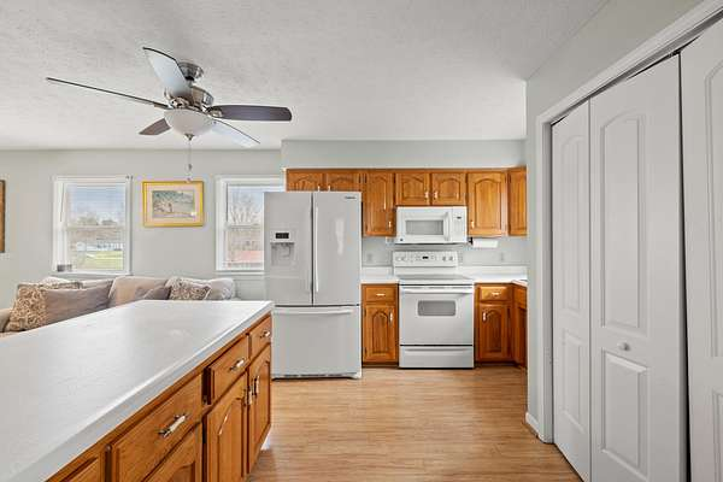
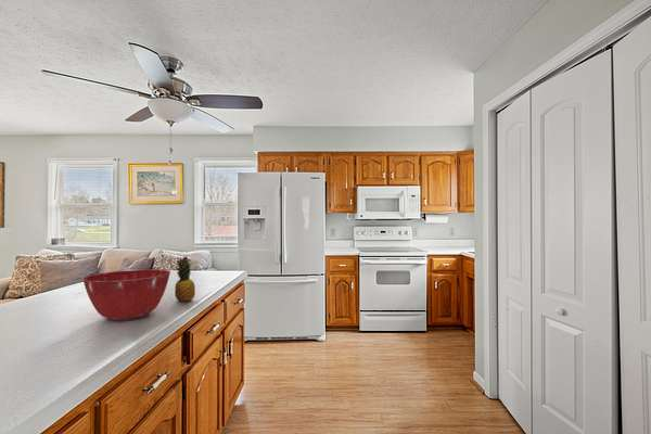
+ fruit (184, 277)
+ mixing bowl (128, 294)
